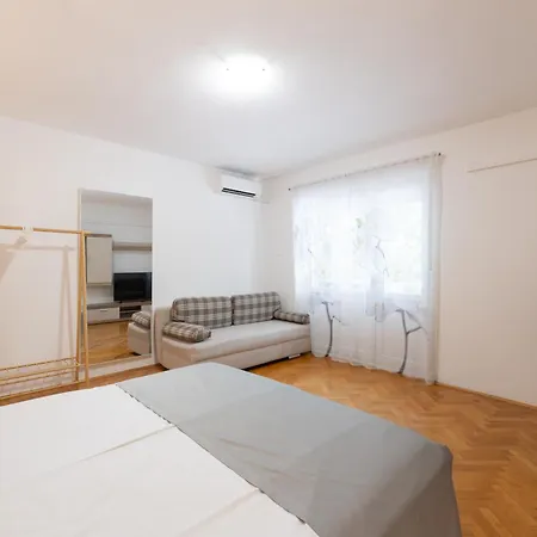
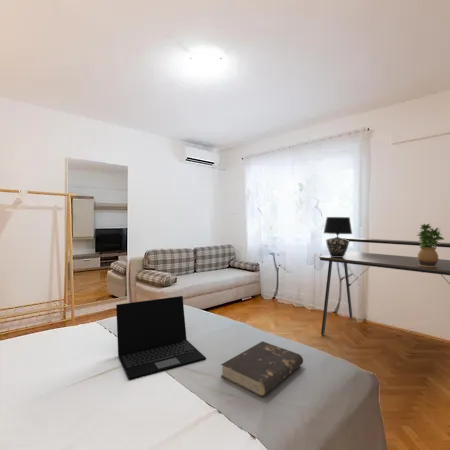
+ desk (399, 269)
+ table lamp (337, 236)
+ laptop (159, 331)
+ potted plant (428, 244)
+ book (263, 365)
